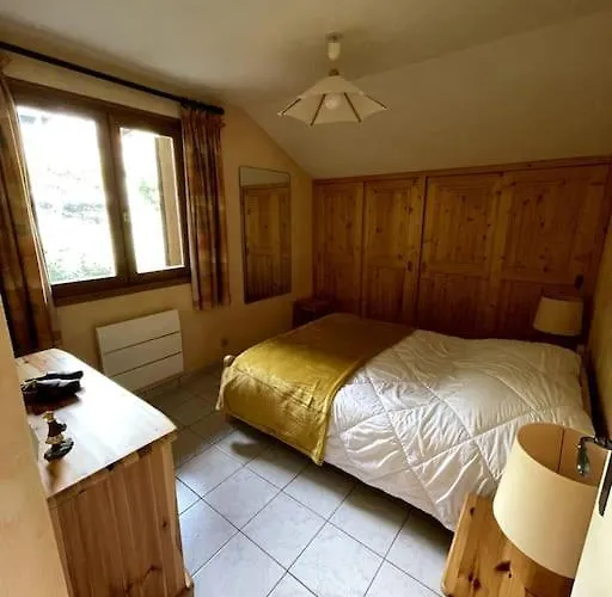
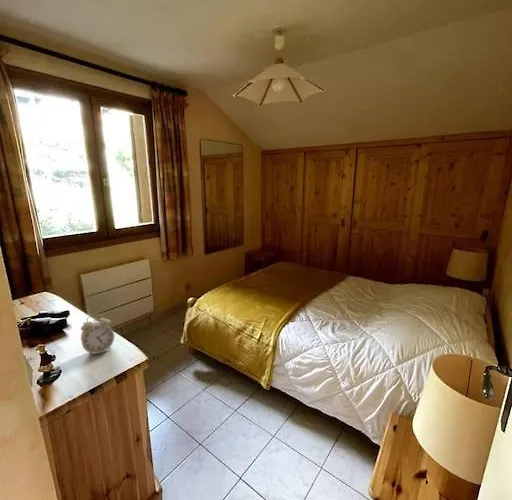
+ alarm clock (97, 333)
